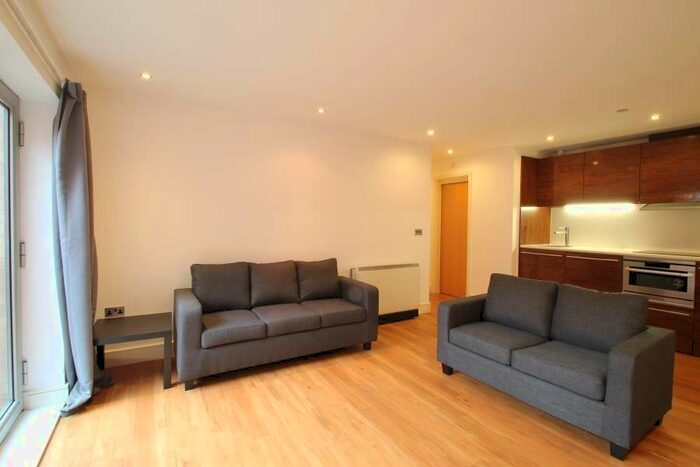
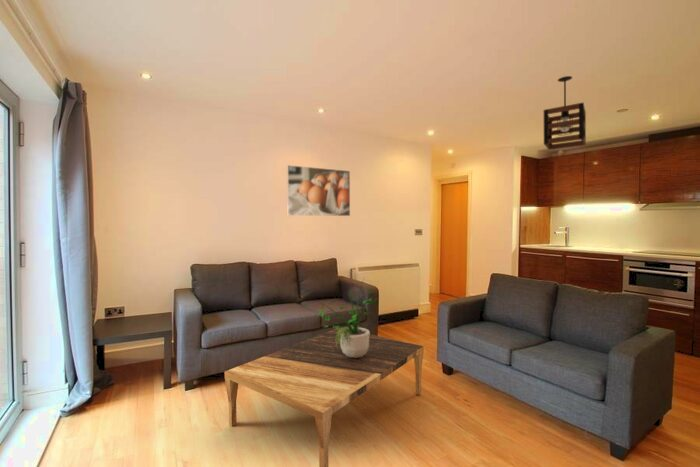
+ pendant light (565, 111)
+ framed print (320, 192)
+ coffee table (333, 382)
+ potted plant (350, 317)
